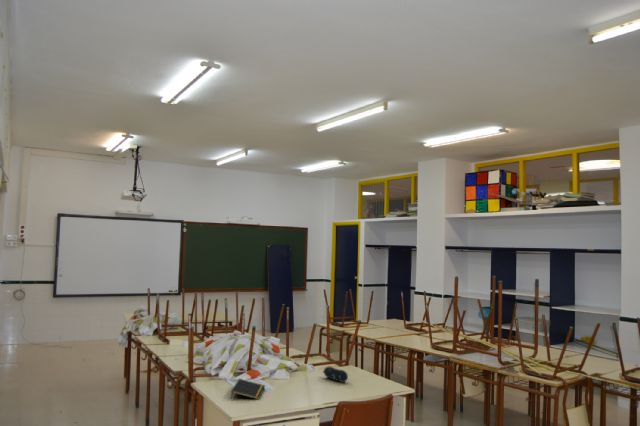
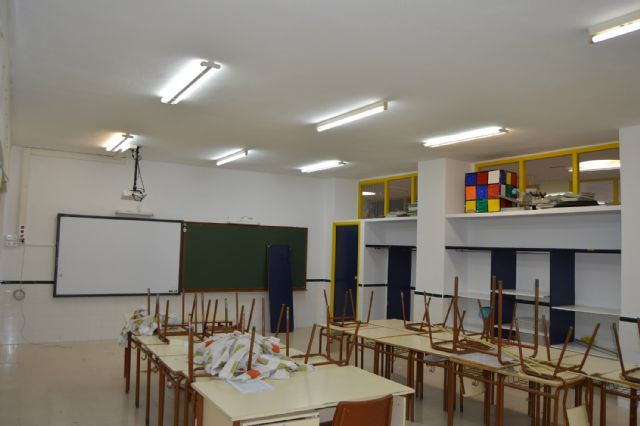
- pencil case (335, 374)
- notepad (248, 388)
